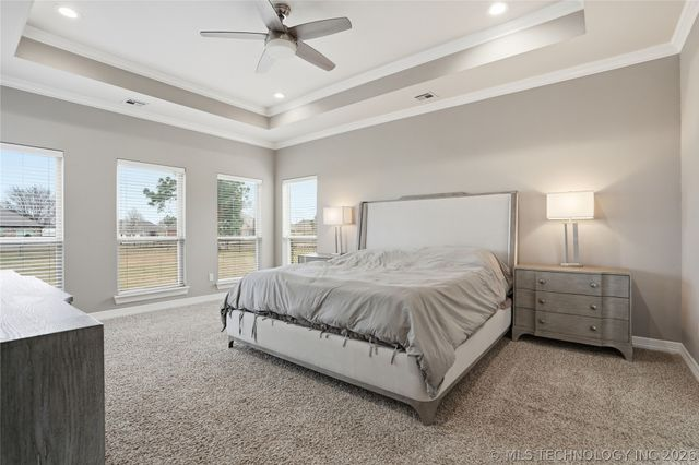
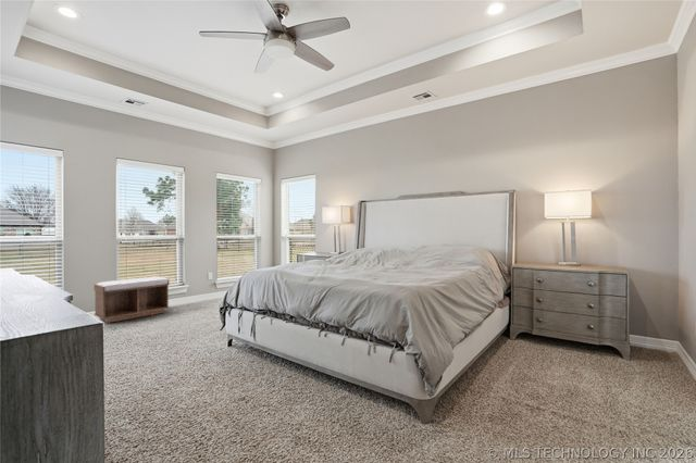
+ bench (133, 297)
